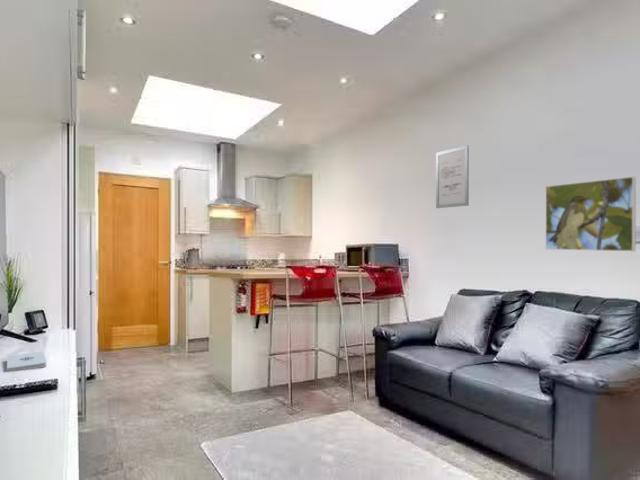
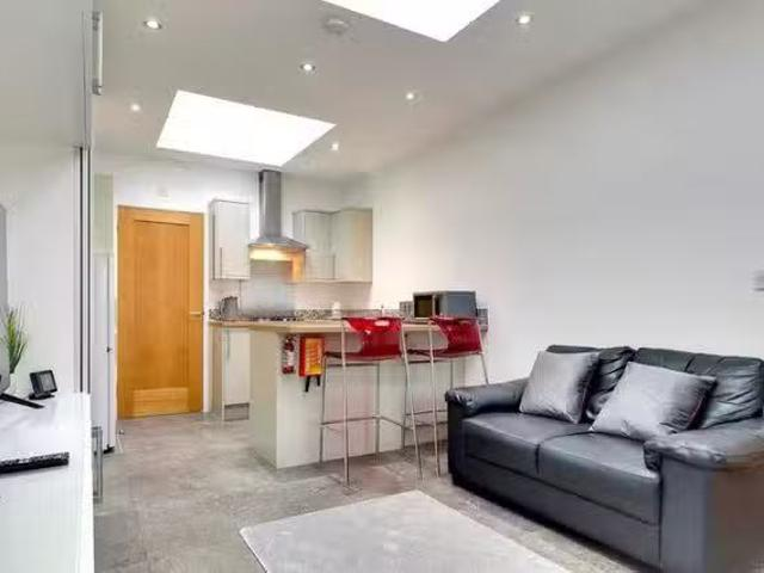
- wall art (451, 178)
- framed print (586, 216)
- notepad (26, 361)
